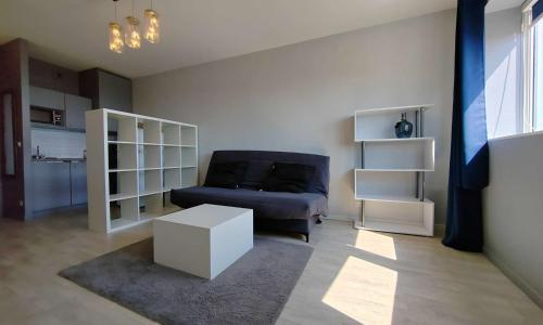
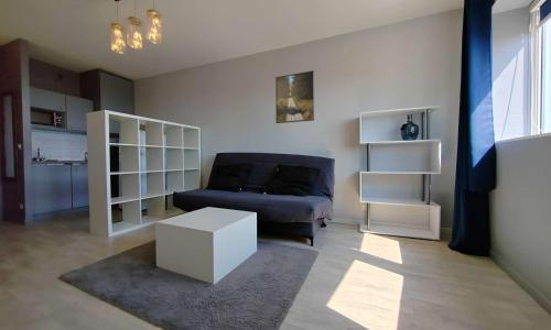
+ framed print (294, 98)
